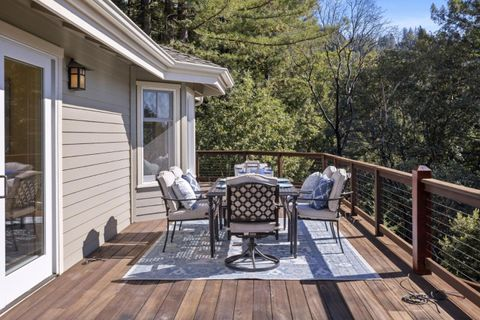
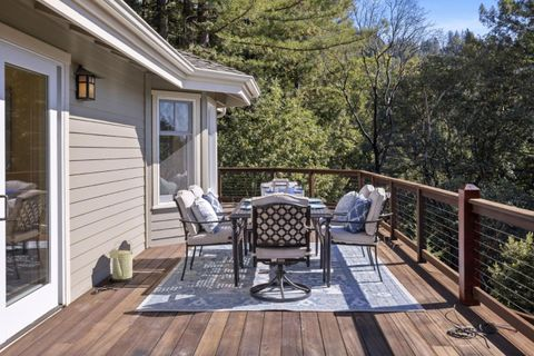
+ watering can (119, 261)
